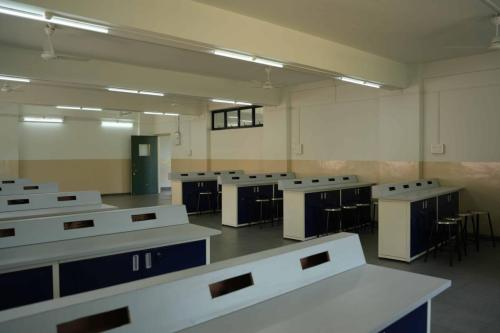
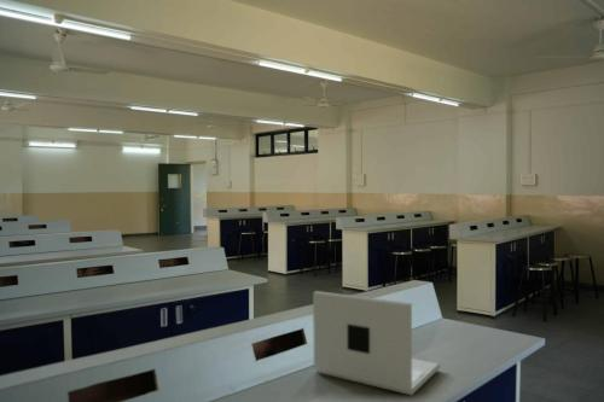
+ laptop (377, 330)
